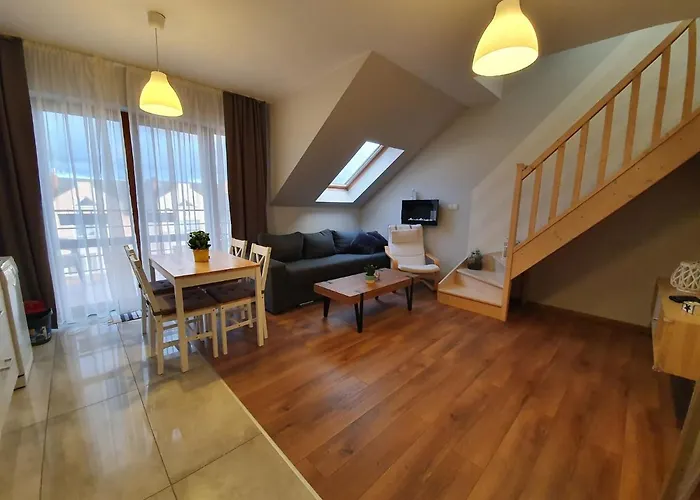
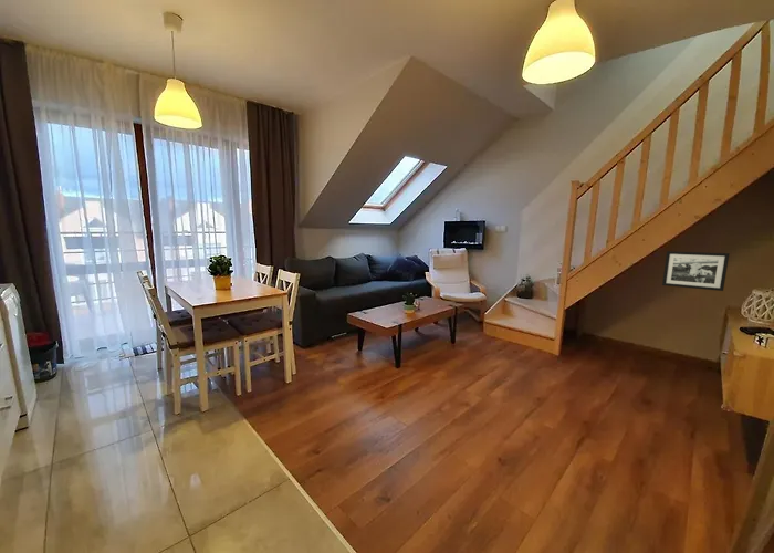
+ picture frame (693, 270)
